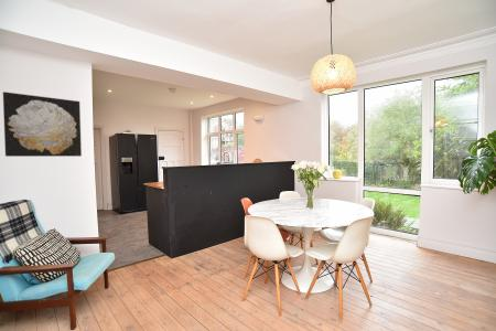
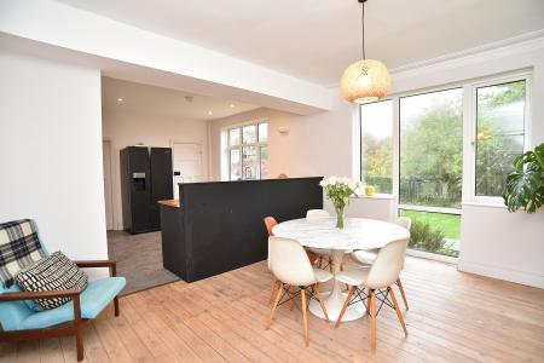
- wall art (45, 126)
